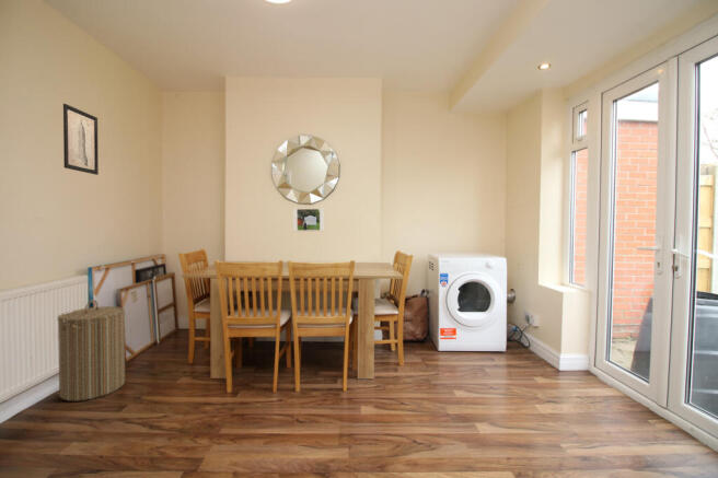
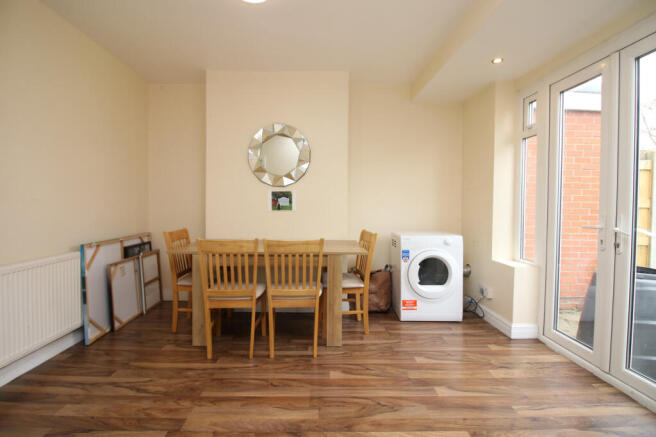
- wall art (81, 141)
- laundry hamper (93, 343)
